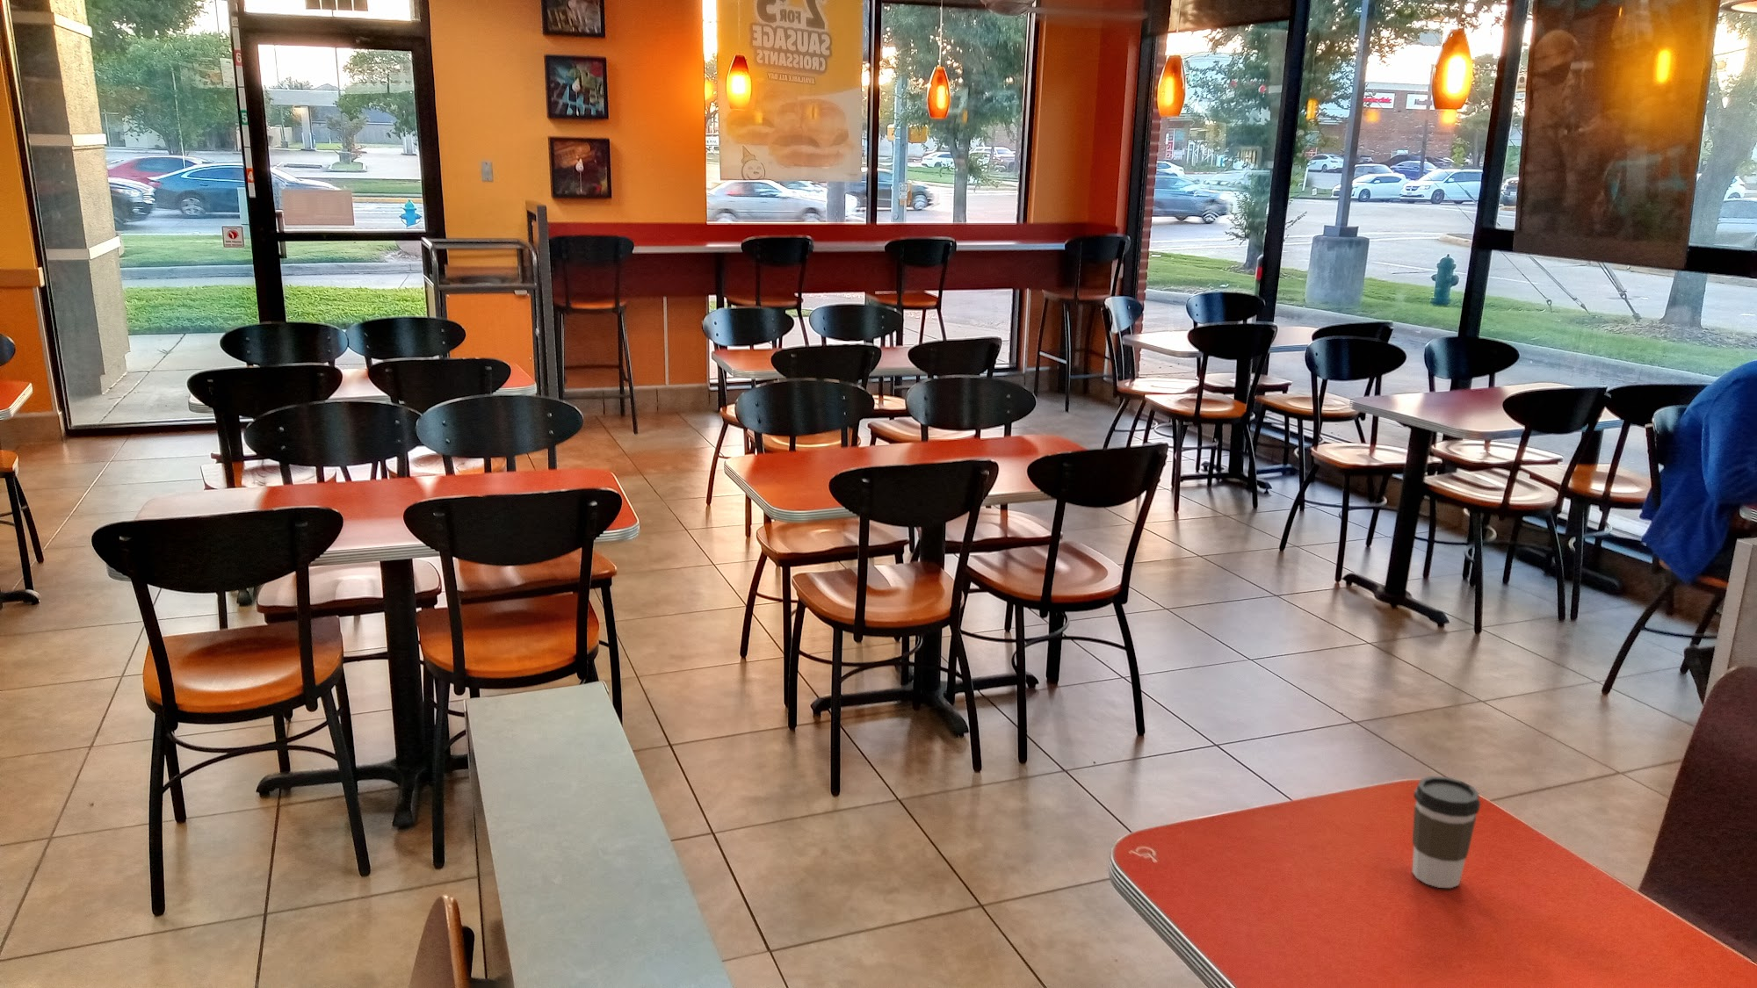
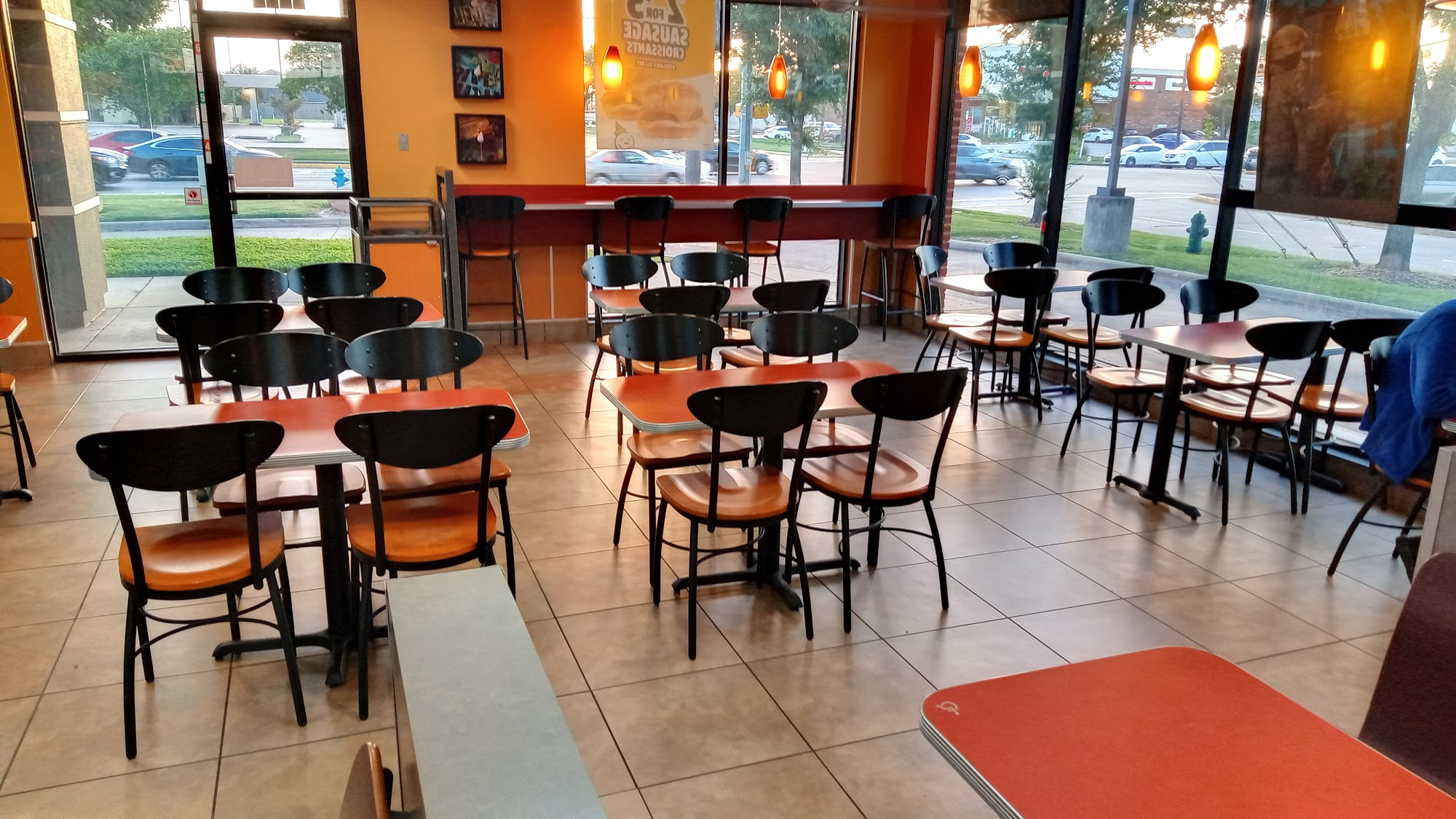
- coffee cup (1442, 832)
